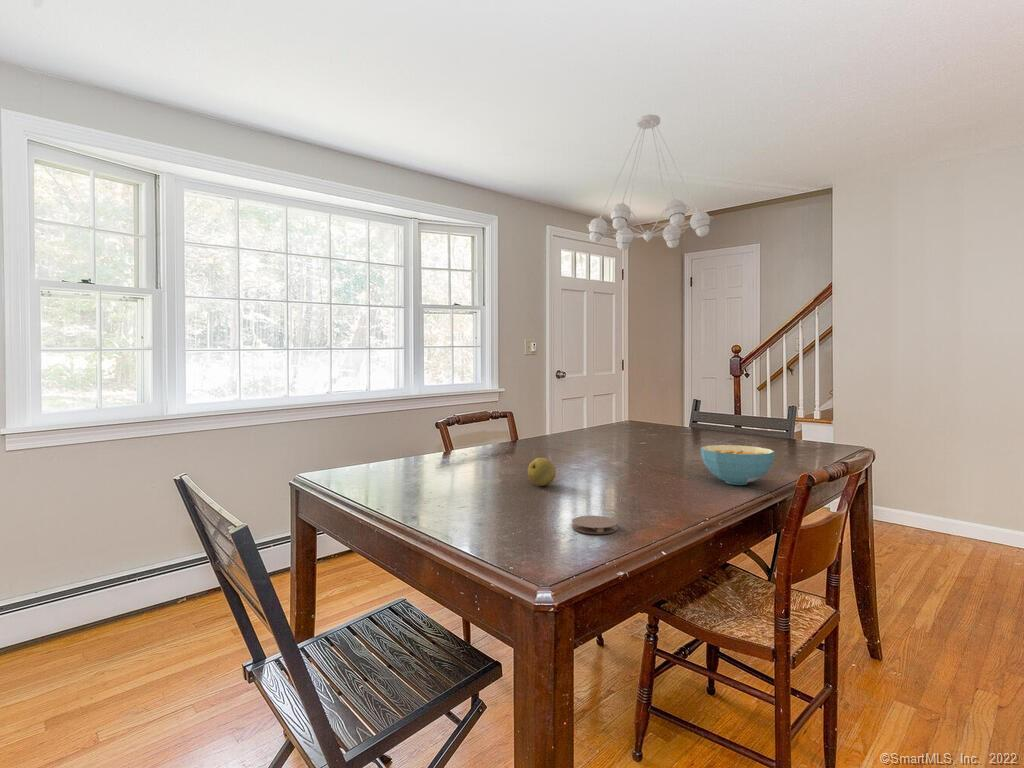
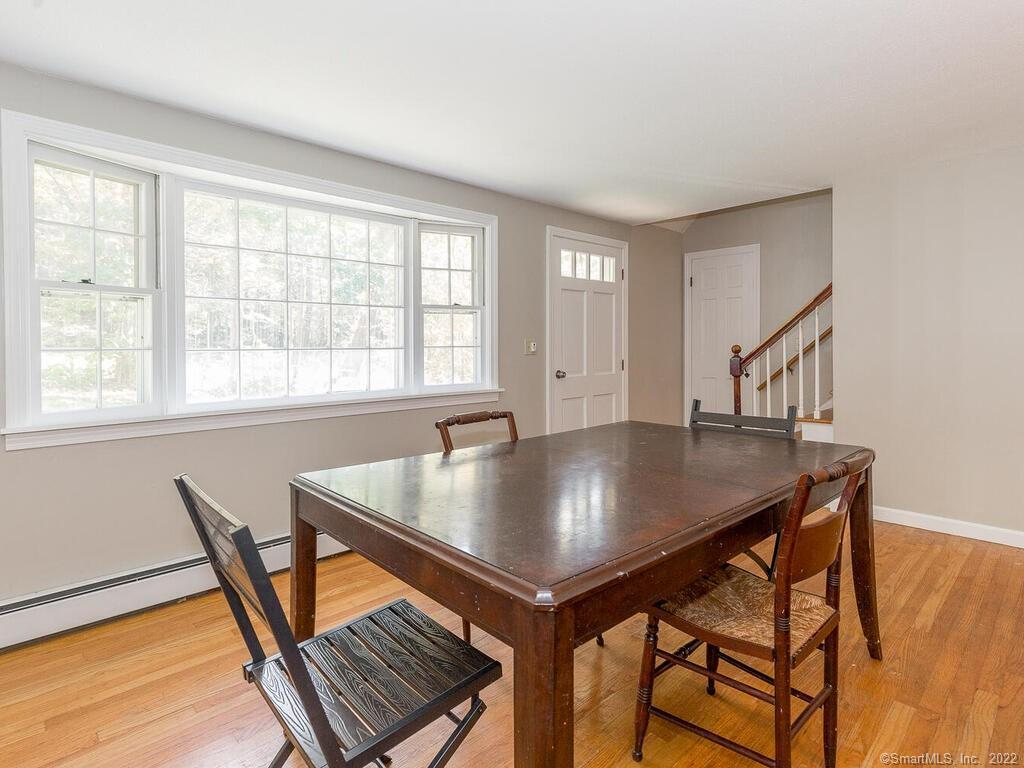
- fruit (541, 471)
- cereal bowl (736, 466)
- coaster (594, 524)
- chandelier (661, 180)
